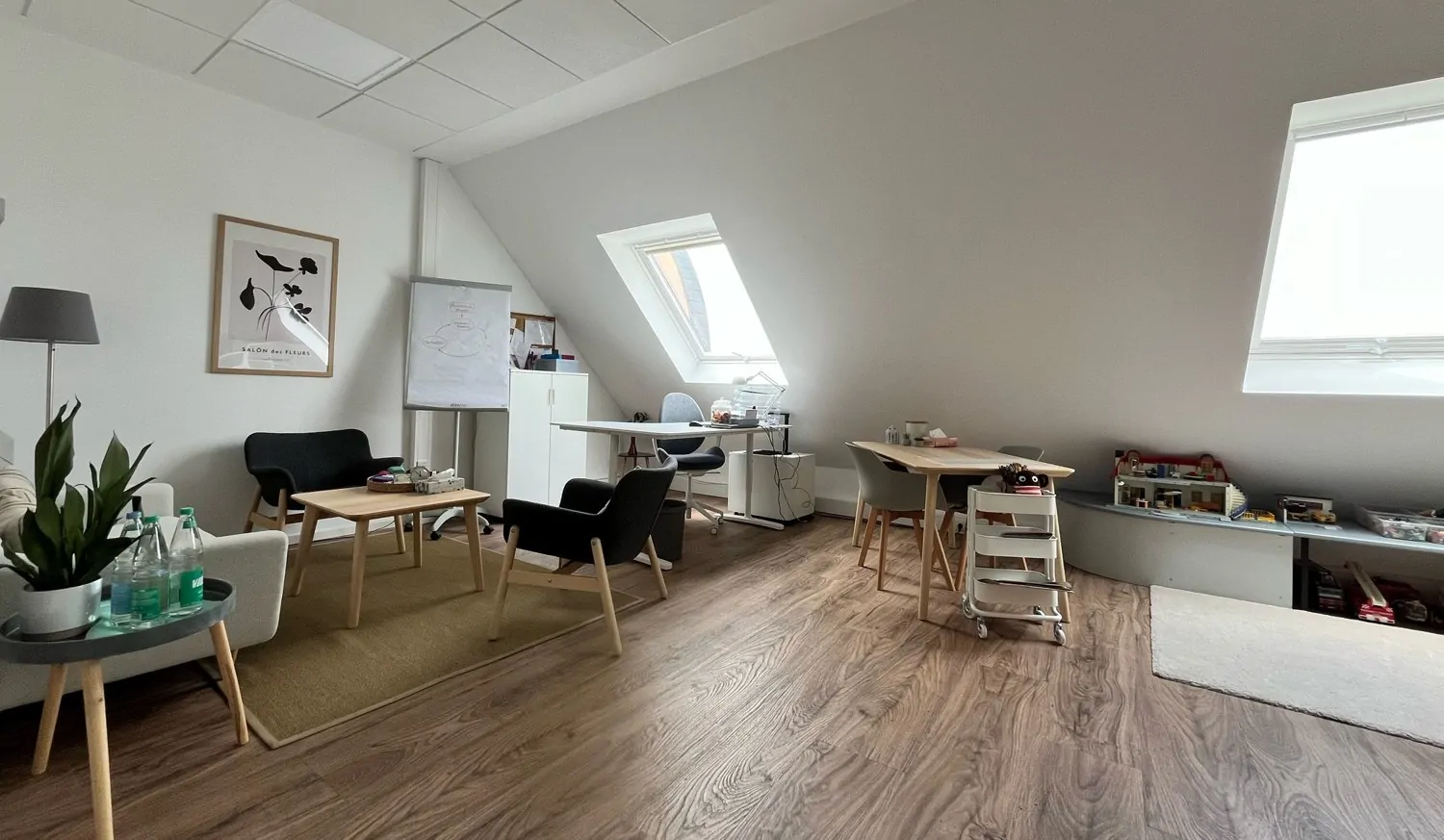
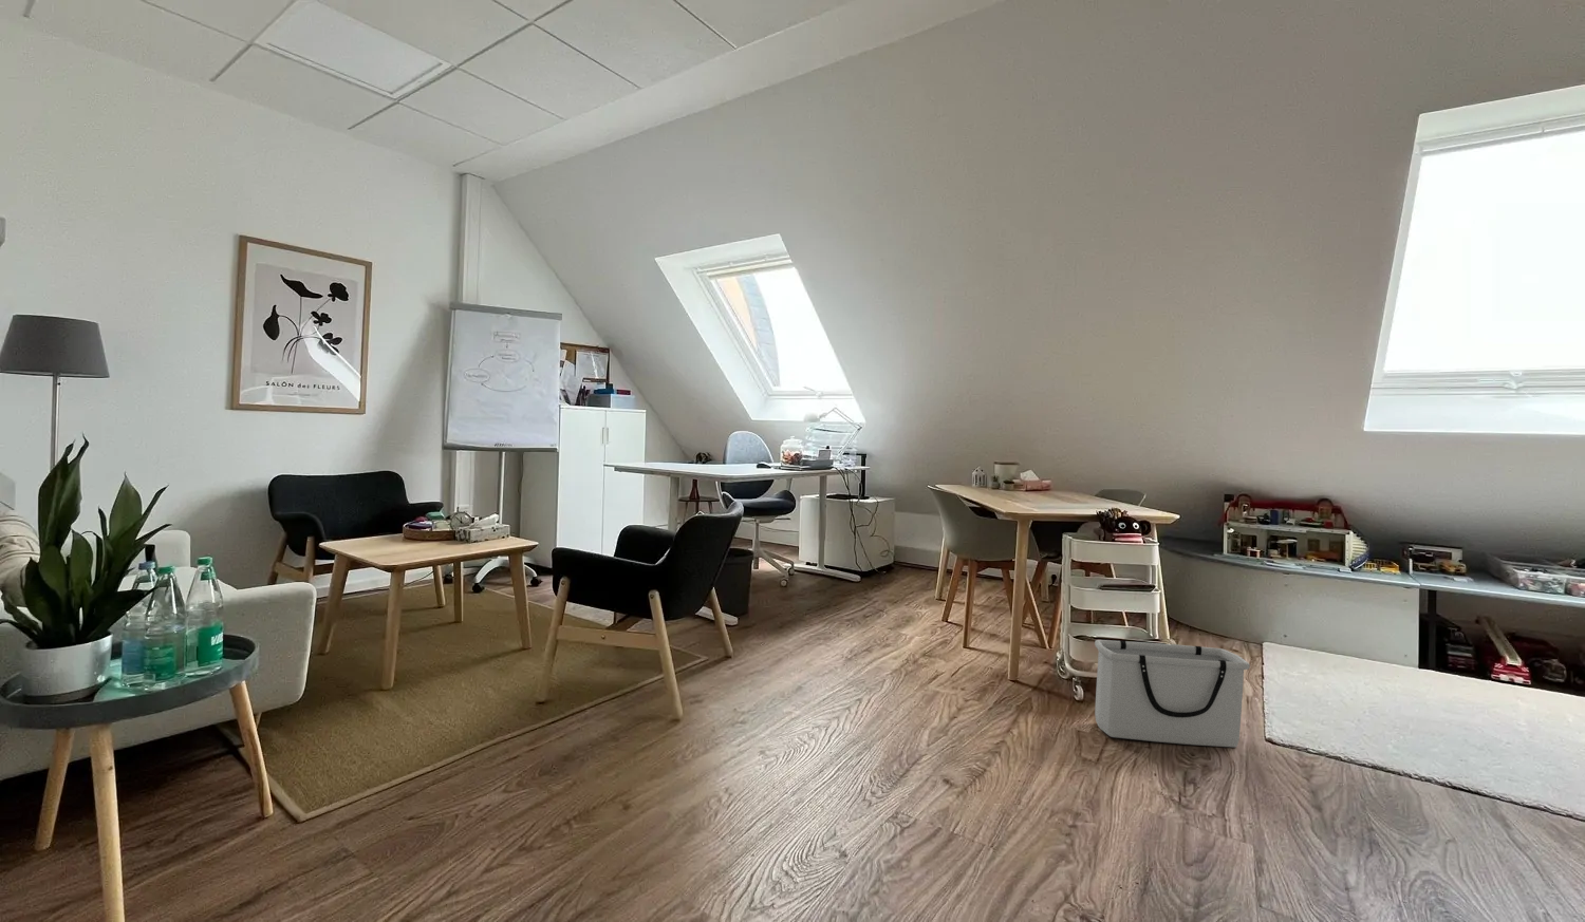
+ storage bin (1167, 692)
